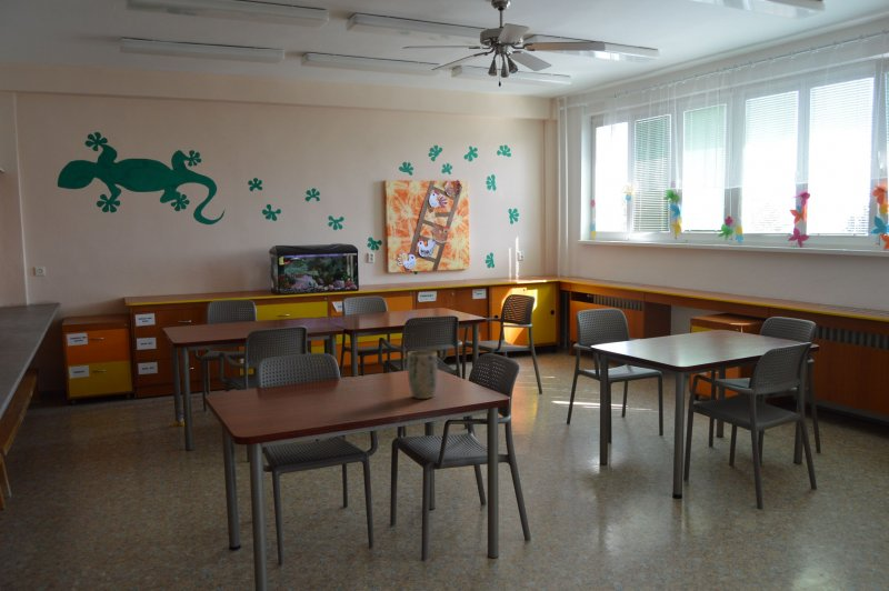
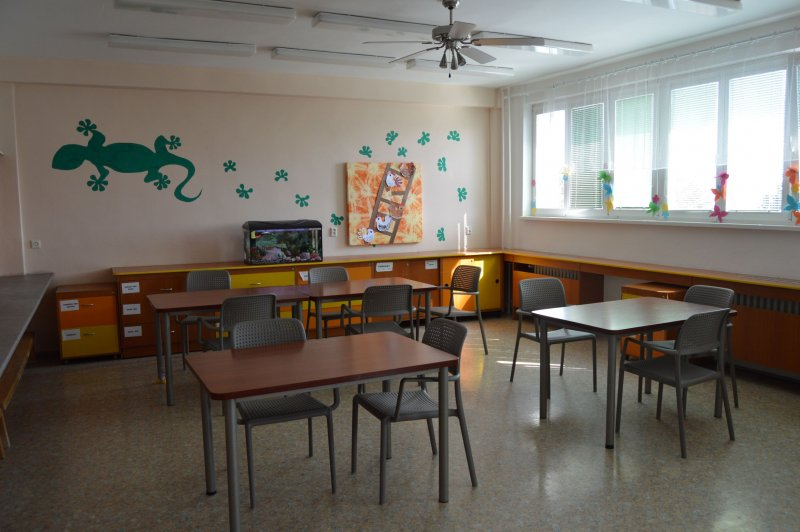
- plant pot (422, 374)
